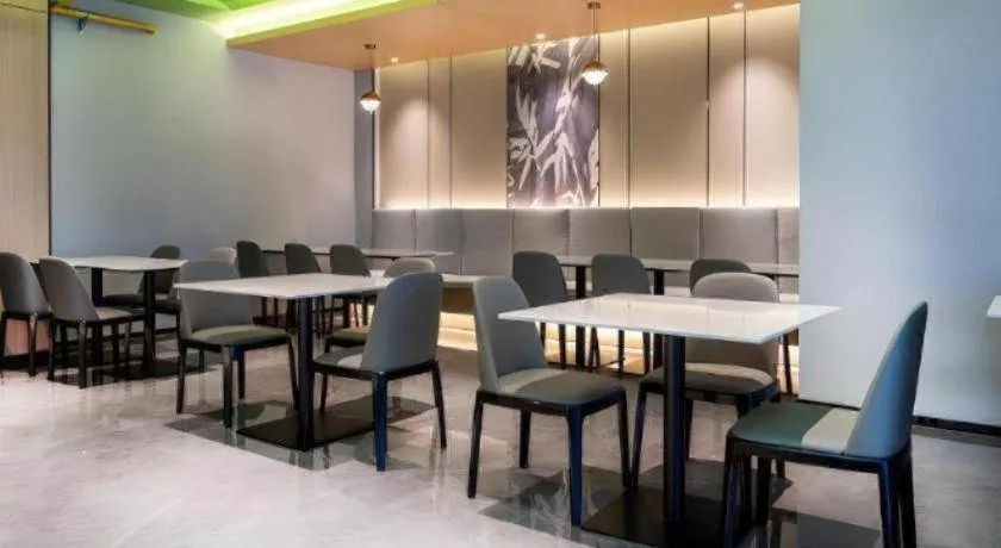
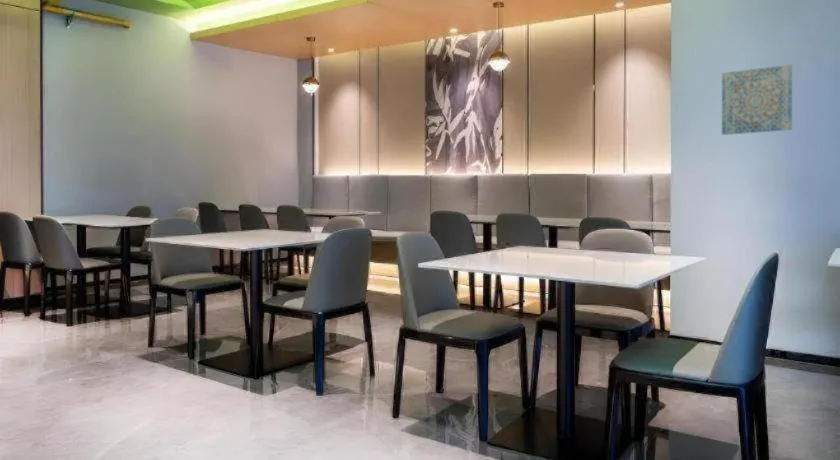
+ wall art (756, 100)
